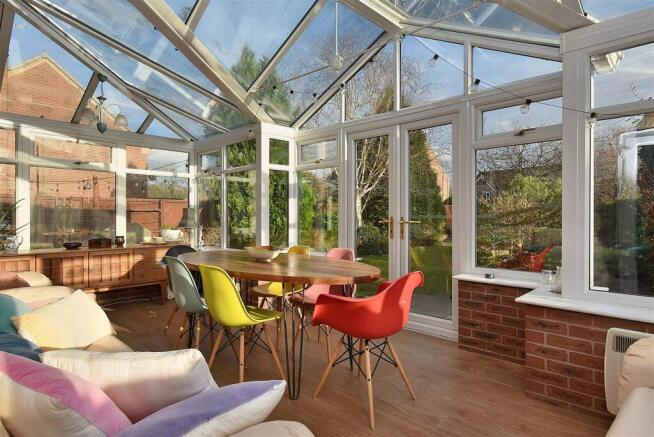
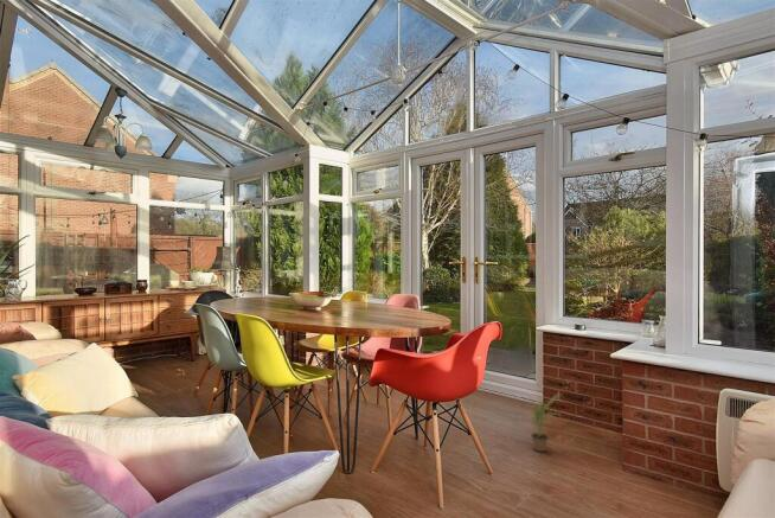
+ potted plant (542, 422)
